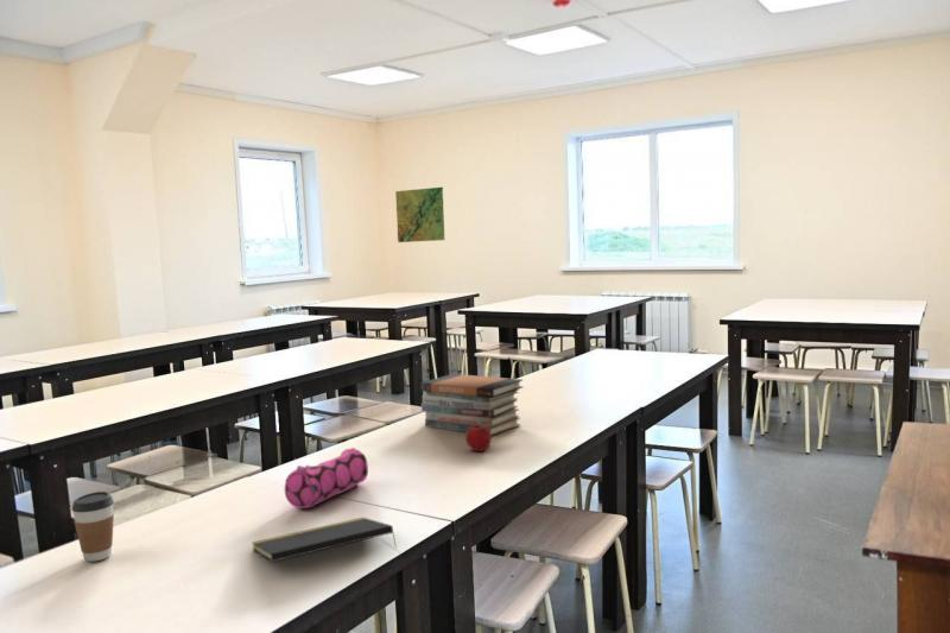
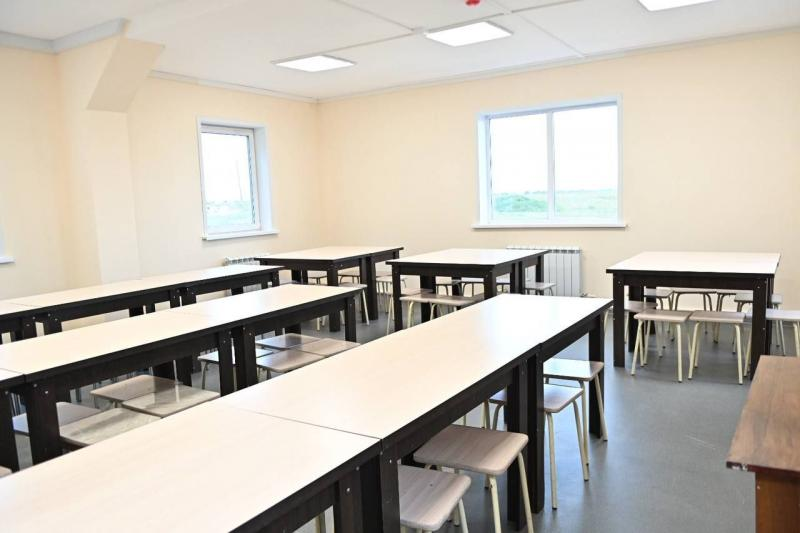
- apple (477, 435)
- book stack (470, 403)
- notepad (321, 537)
- coffee cup (95, 526)
- pencil case (329, 475)
- map (419, 215)
